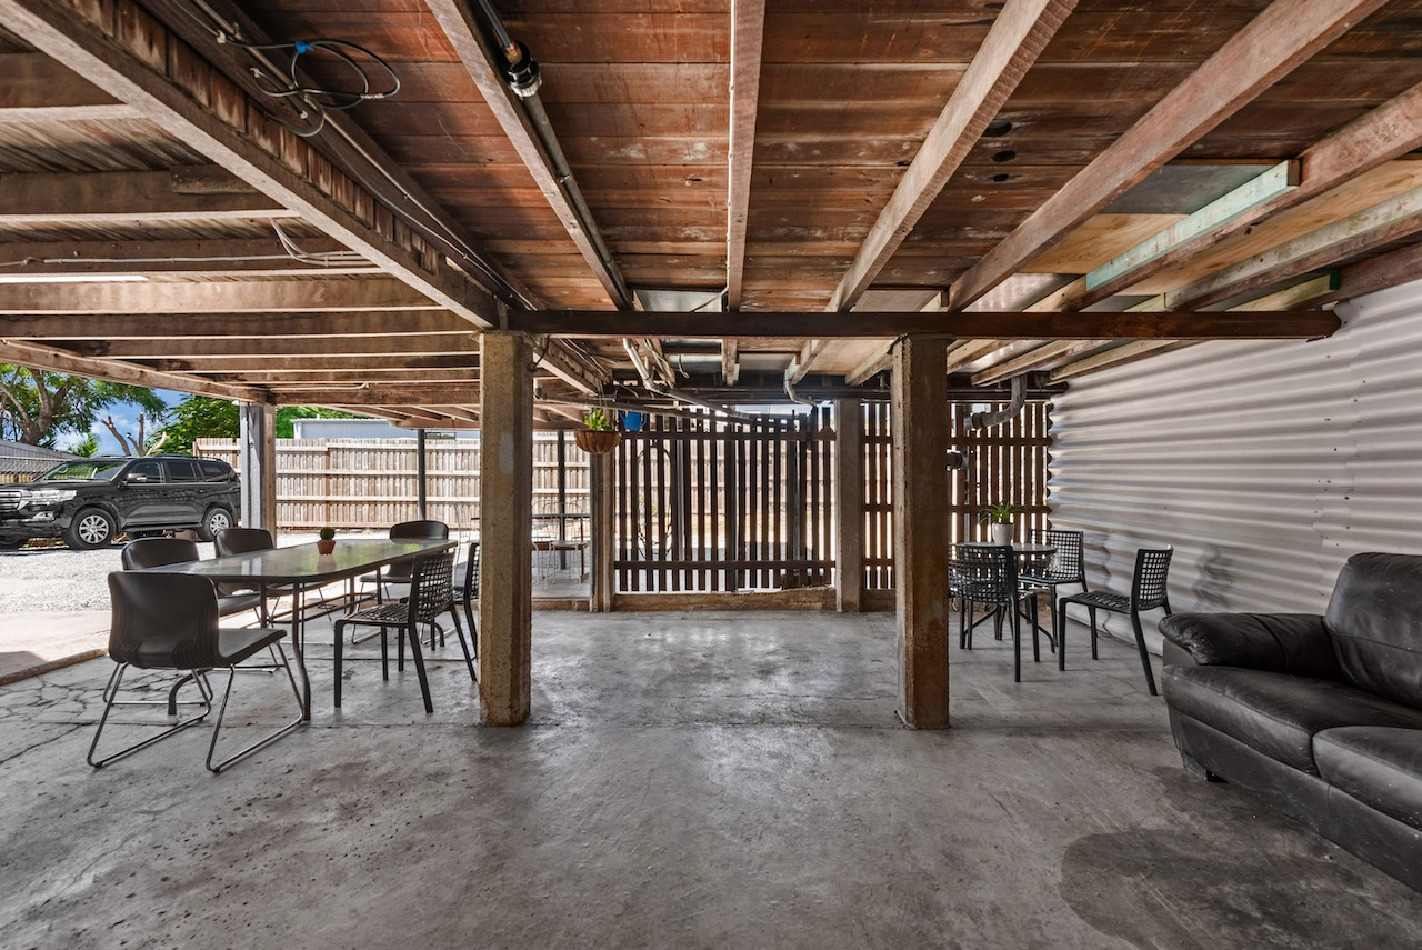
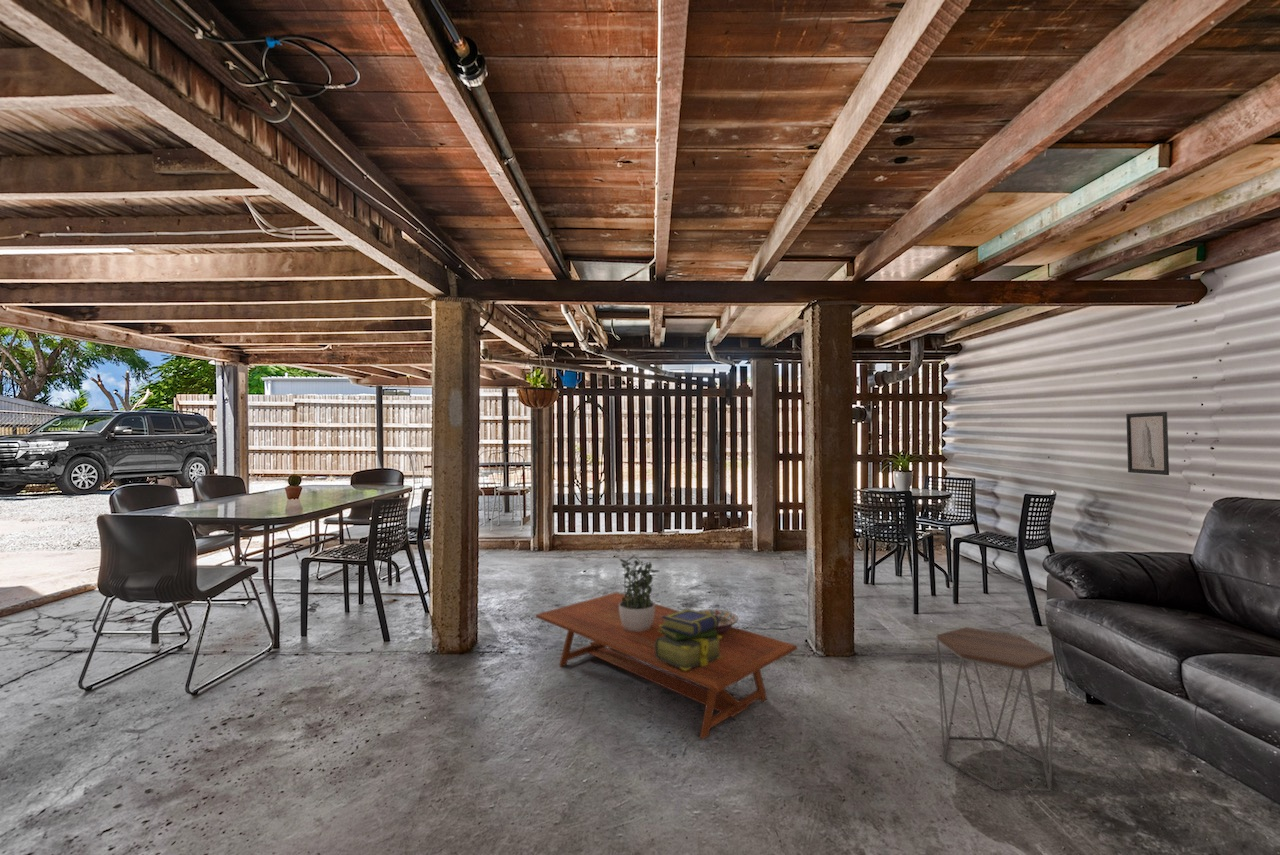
+ side table (987, 706)
+ wall art (1146, 443)
+ coffee table (655, 655)
+ decorative bowl (715, 627)
+ potted plant (639, 590)
+ stack of books (688, 635)
